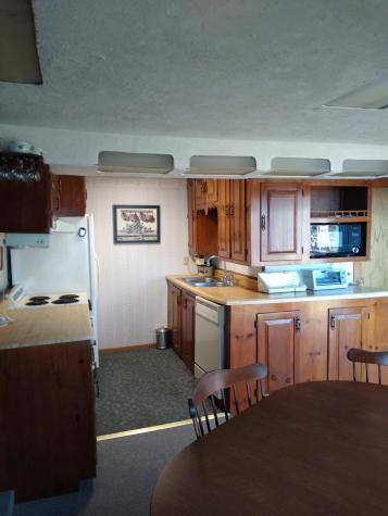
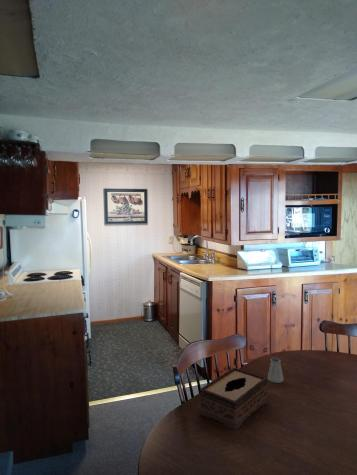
+ tissue box (234, 395)
+ saltshaker (275, 368)
